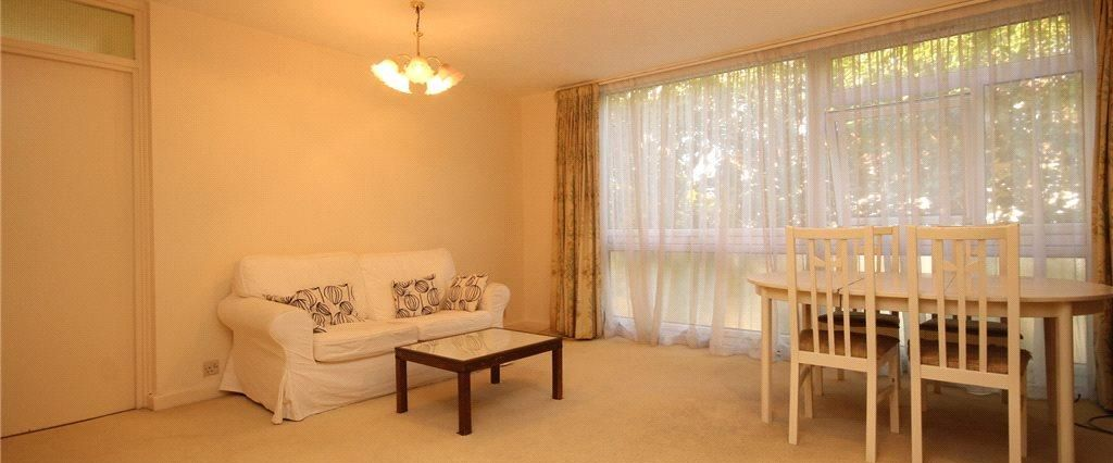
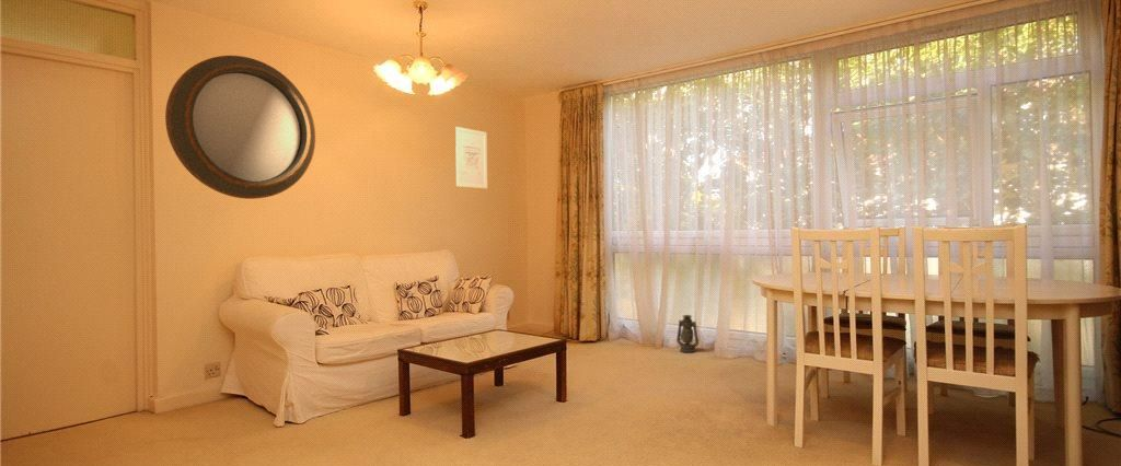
+ home mirror (250, 127)
+ wall art (472, 158)
+ lantern (687, 333)
